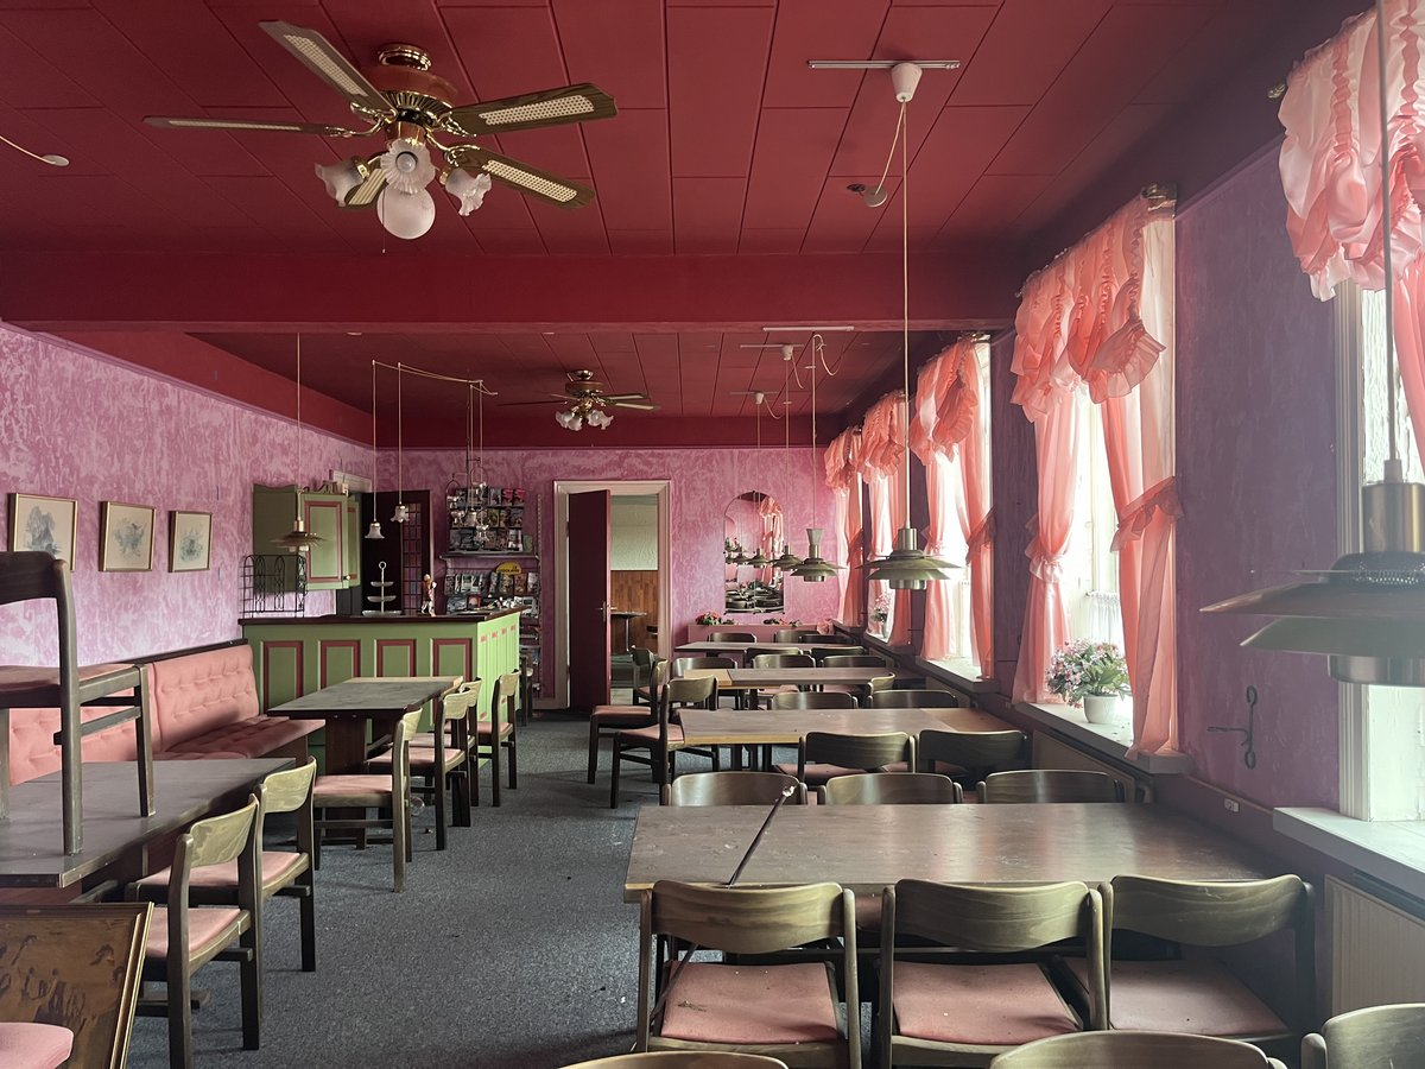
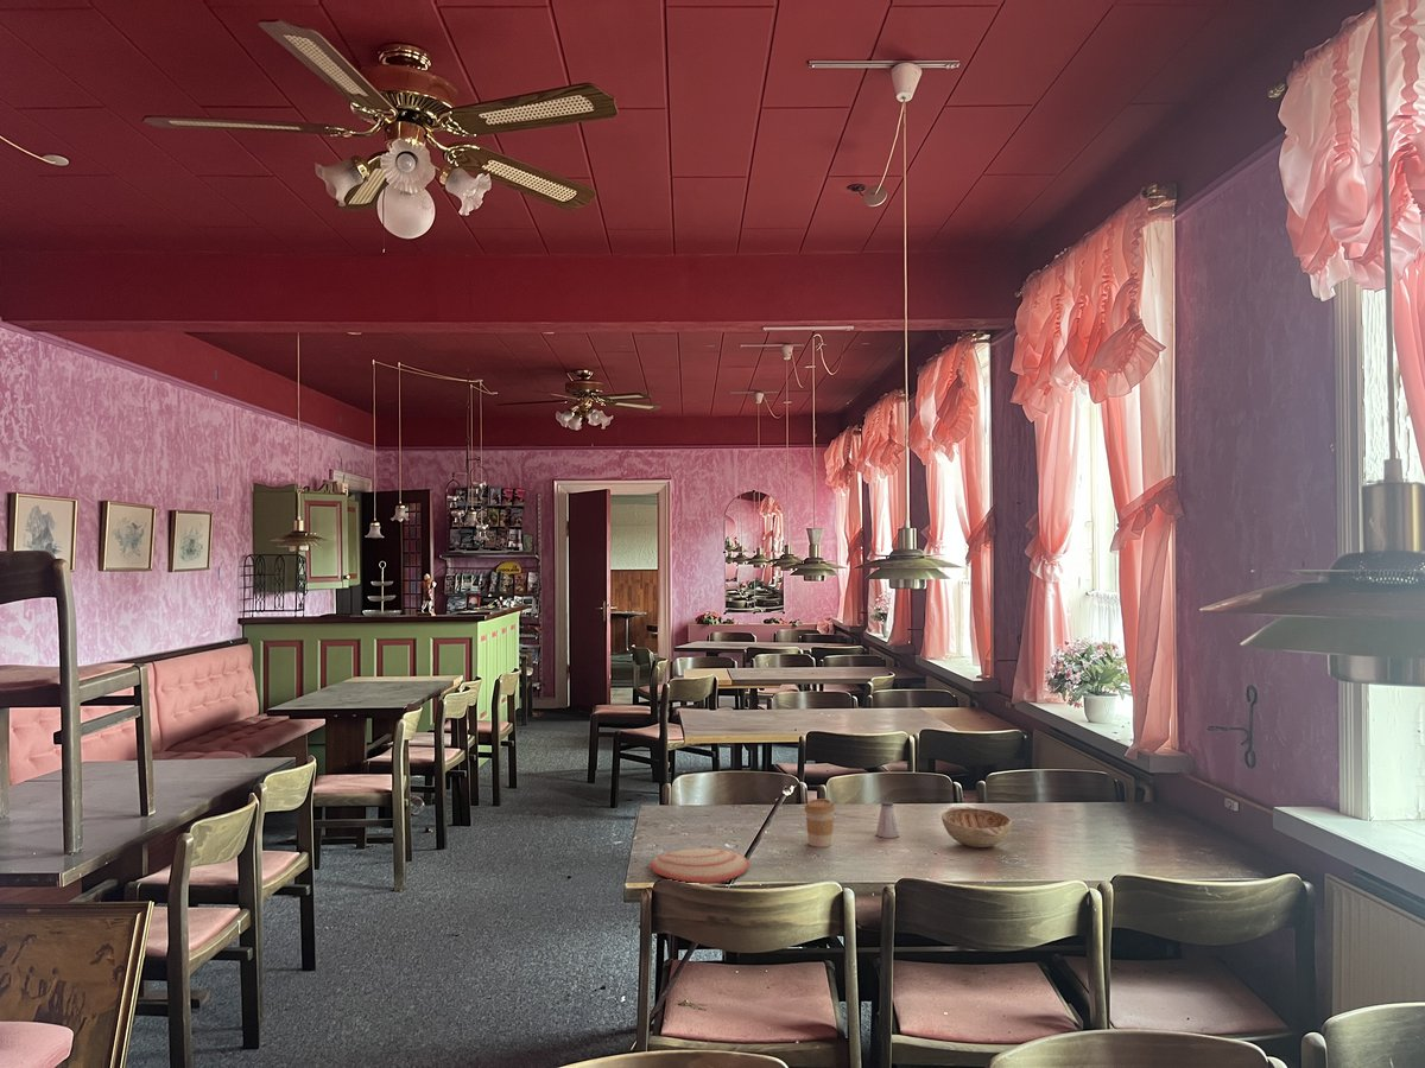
+ plate (699, 860)
+ saltshaker (887, 818)
+ decorative bowl (976, 829)
+ coffee cup (819, 822)
